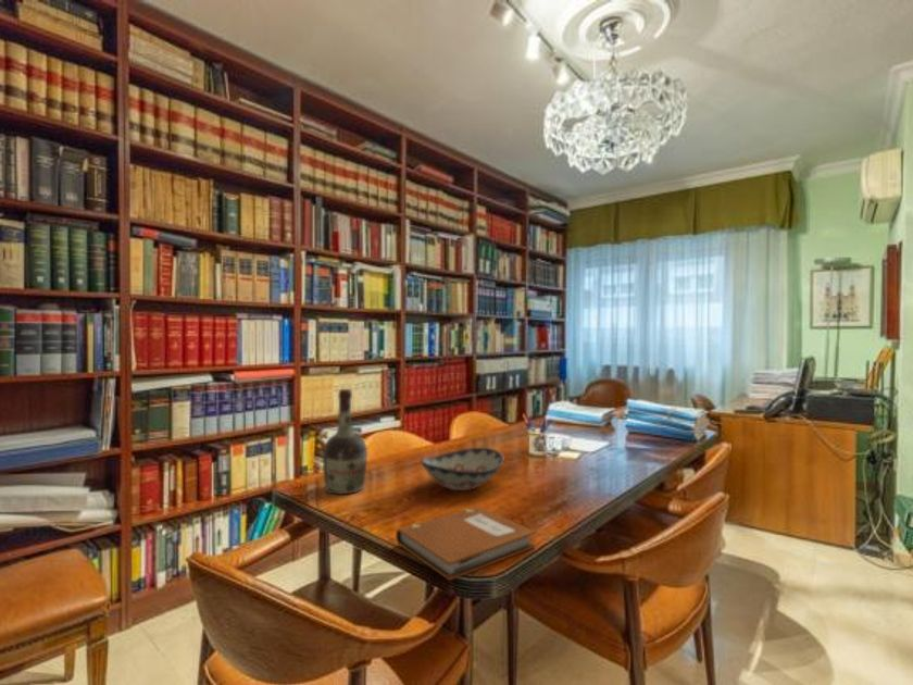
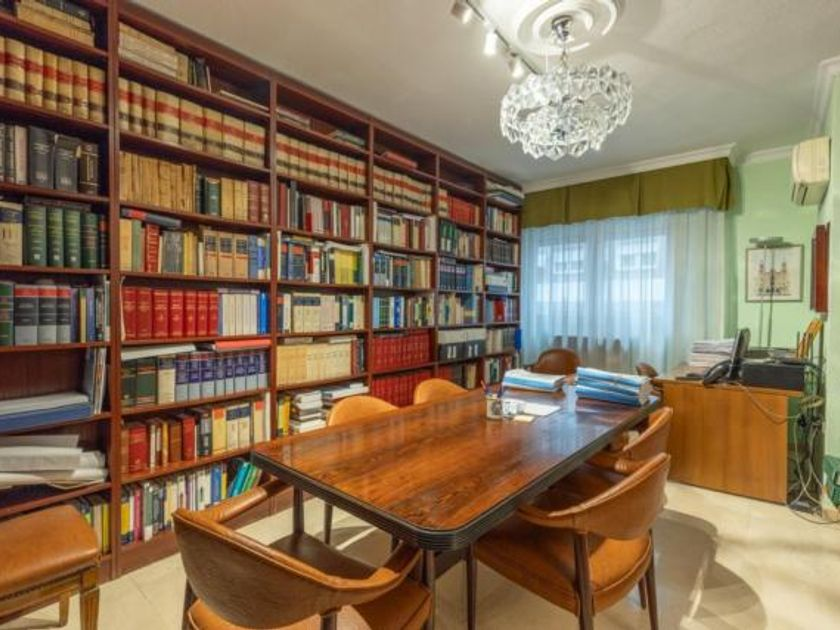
- notebook (466, 536)
- decorative bowl (462, 471)
- cognac bottle (345, 438)
